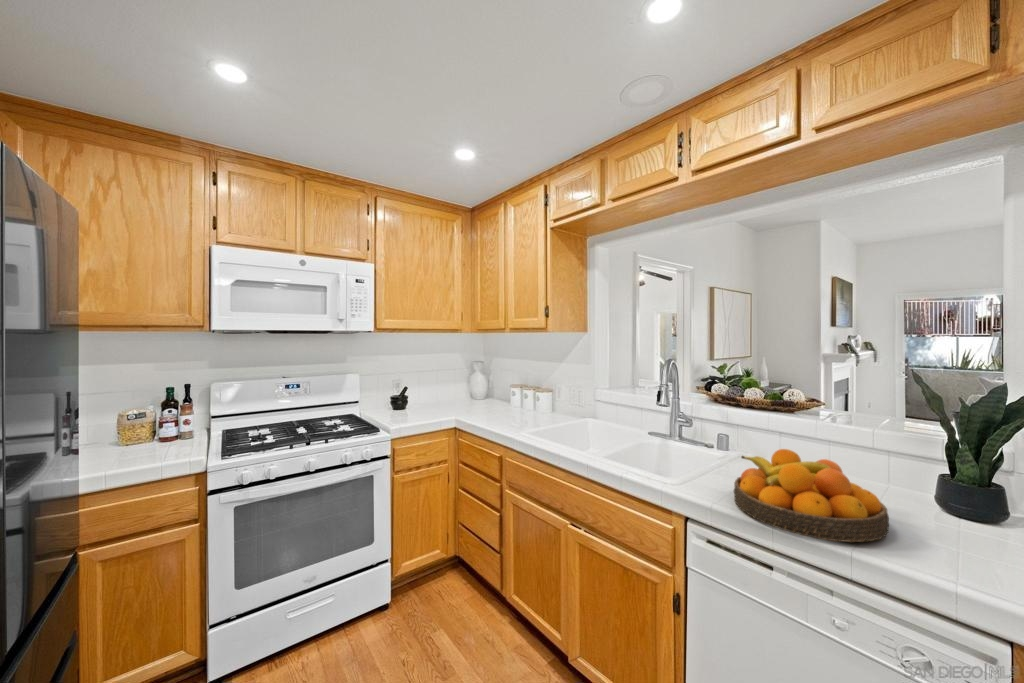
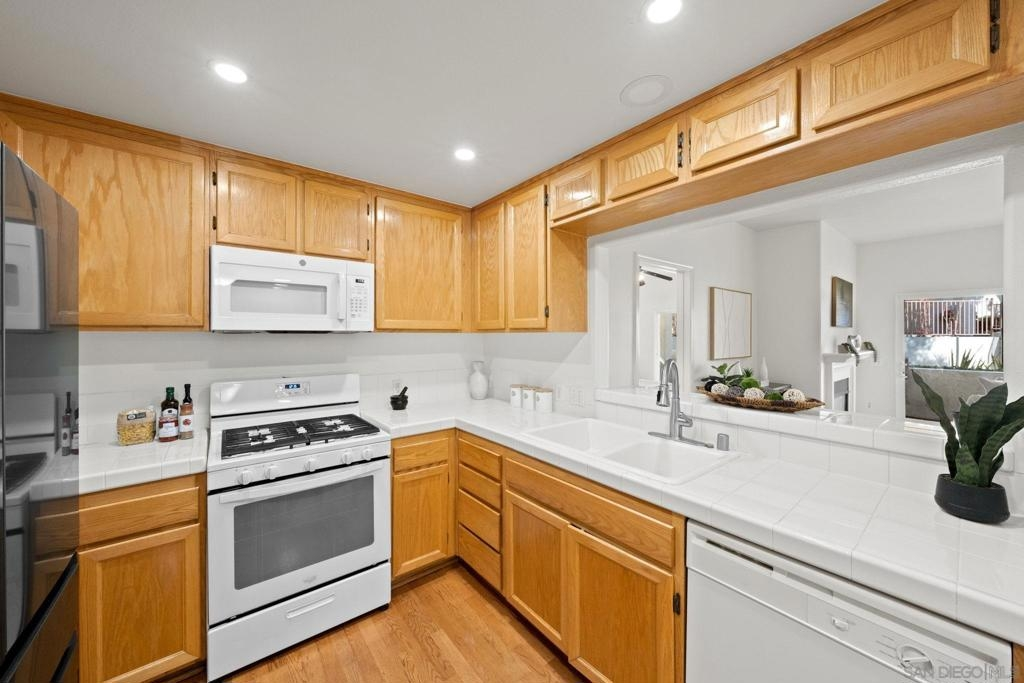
- fruit bowl (804, 485)
